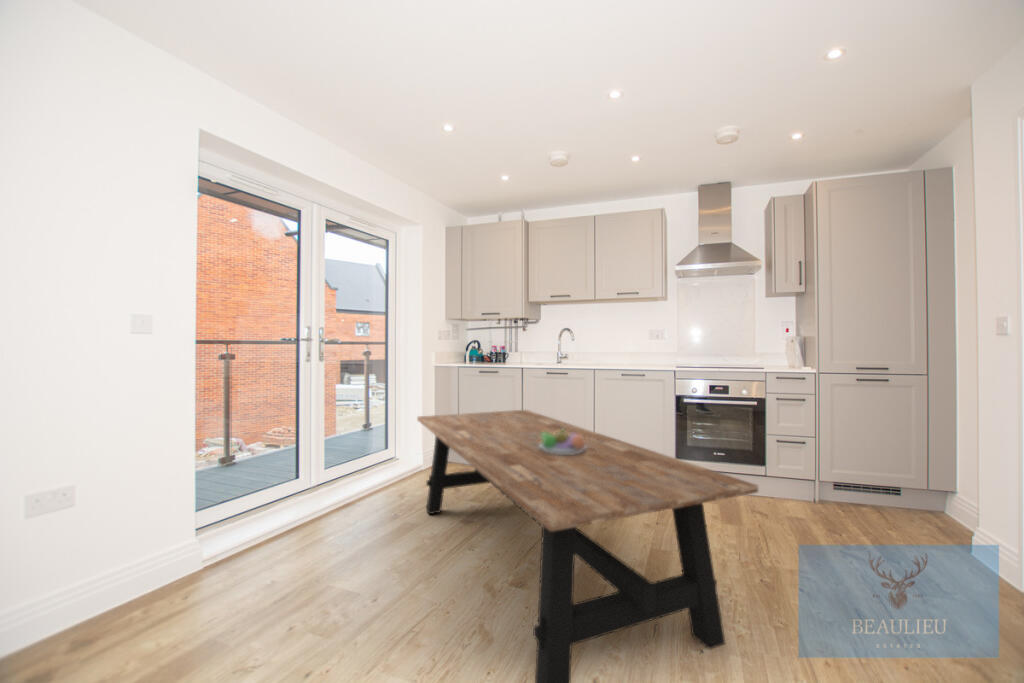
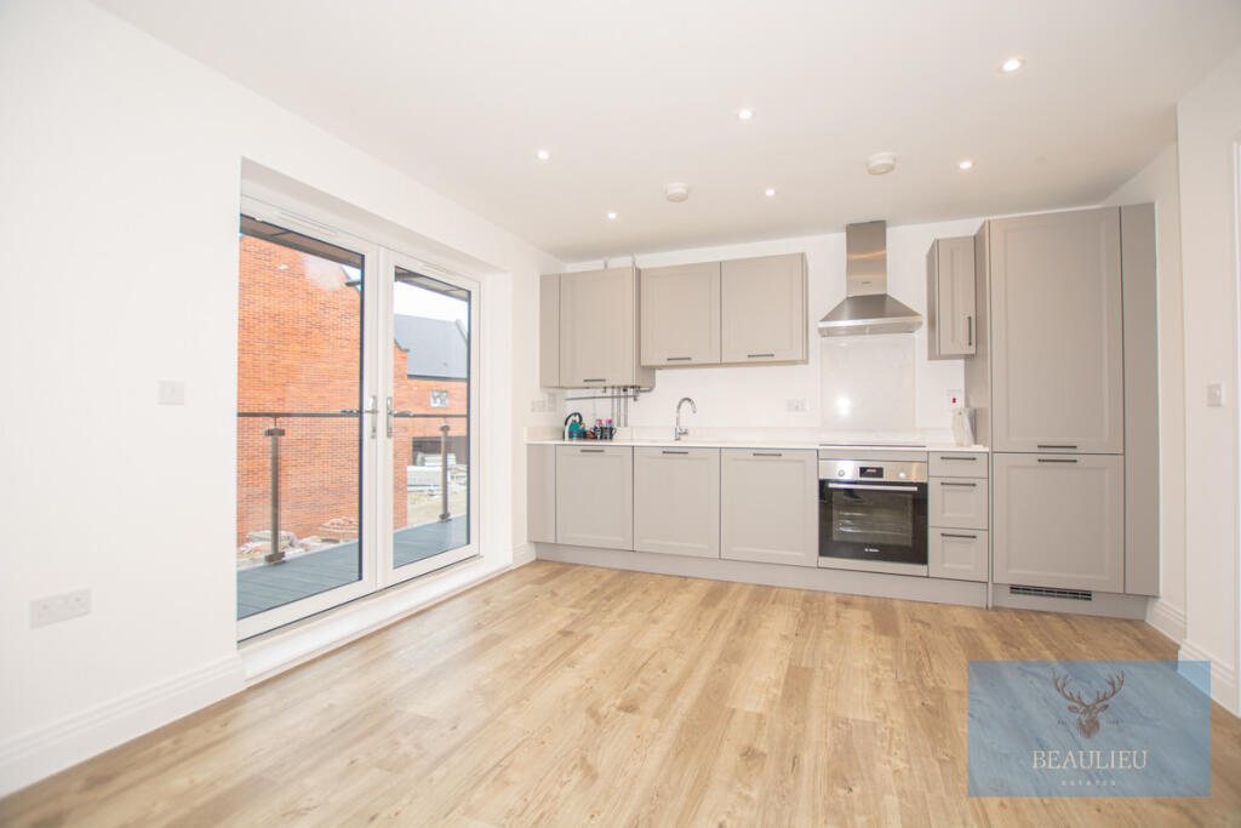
- fruit bowl (561, 440)
- dining table (532, 498)
